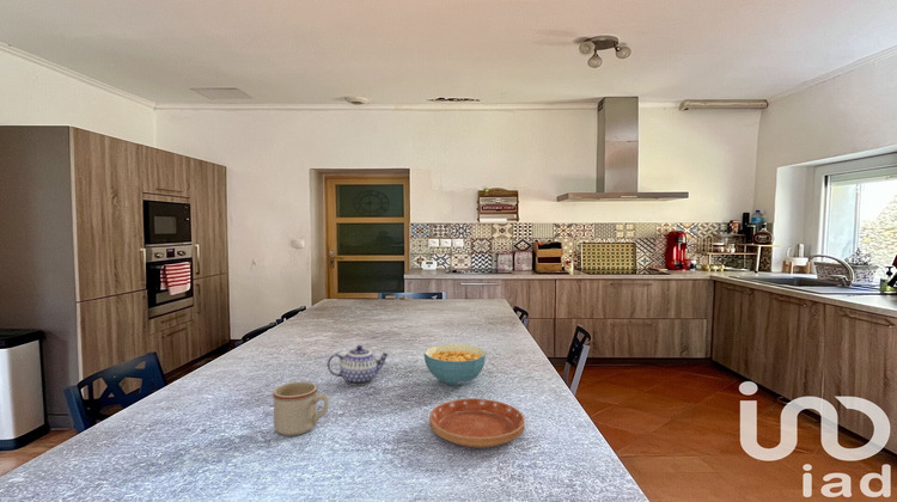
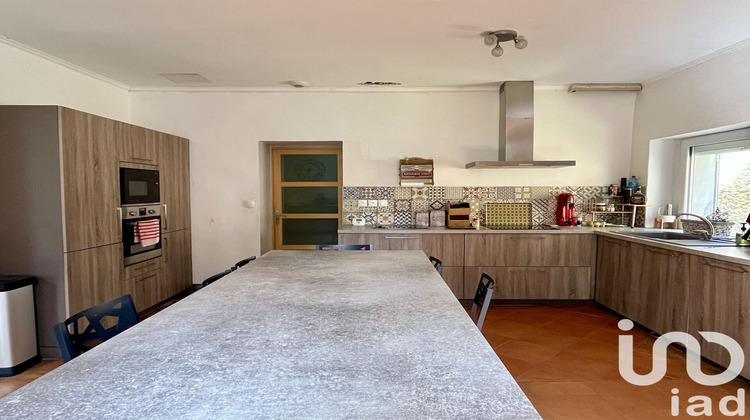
- saucer (476, 422)
- cereal bowl (454, 367)
- mug (301, 409)
- teapot (359, 363)
